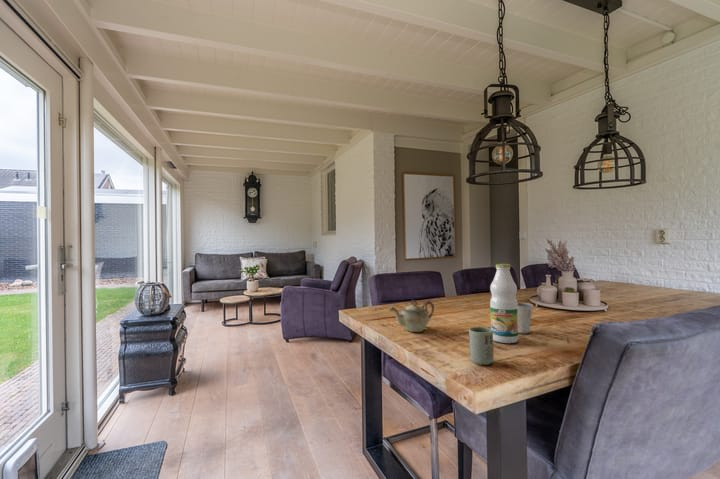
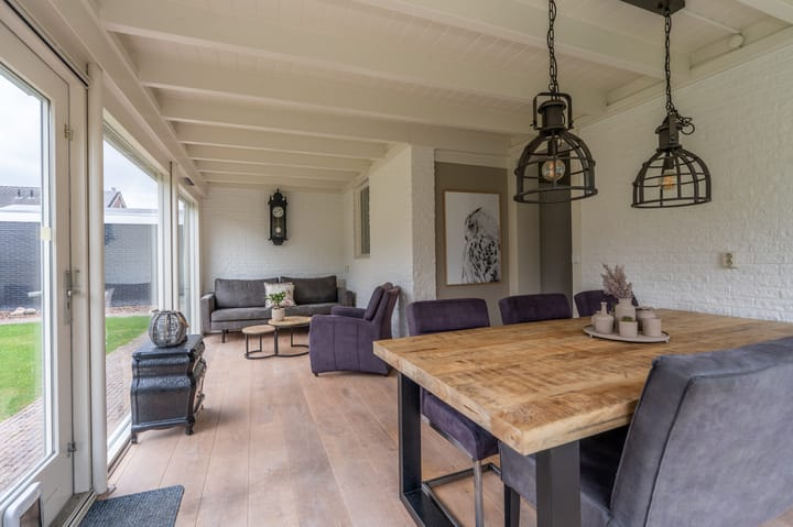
- bottle (503, 302)
- teapot (412, 315)
- dixie cup (521, 318)
- cup (481, 345)
